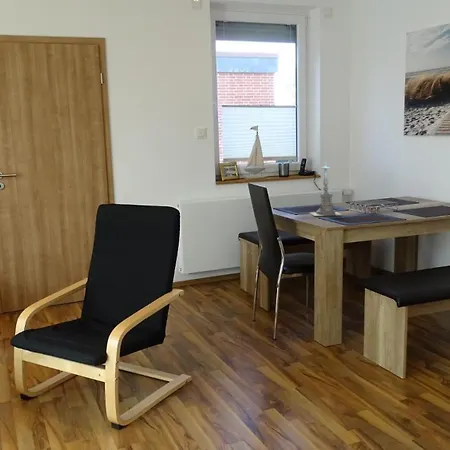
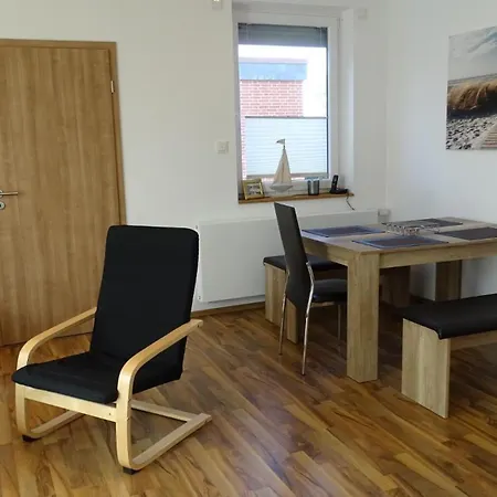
- candle holder (325, 186)
